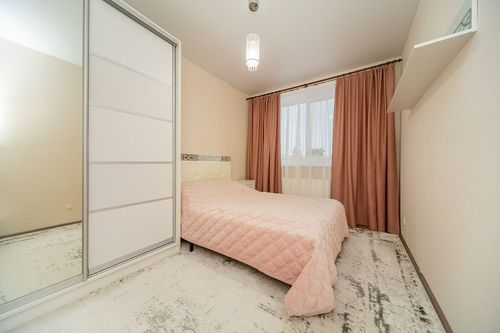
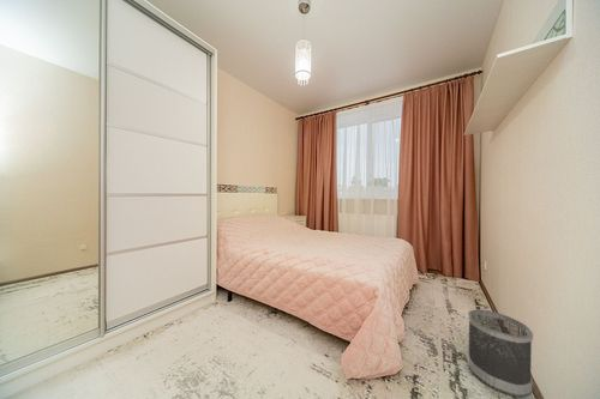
+ wastebasket (497, 347)
